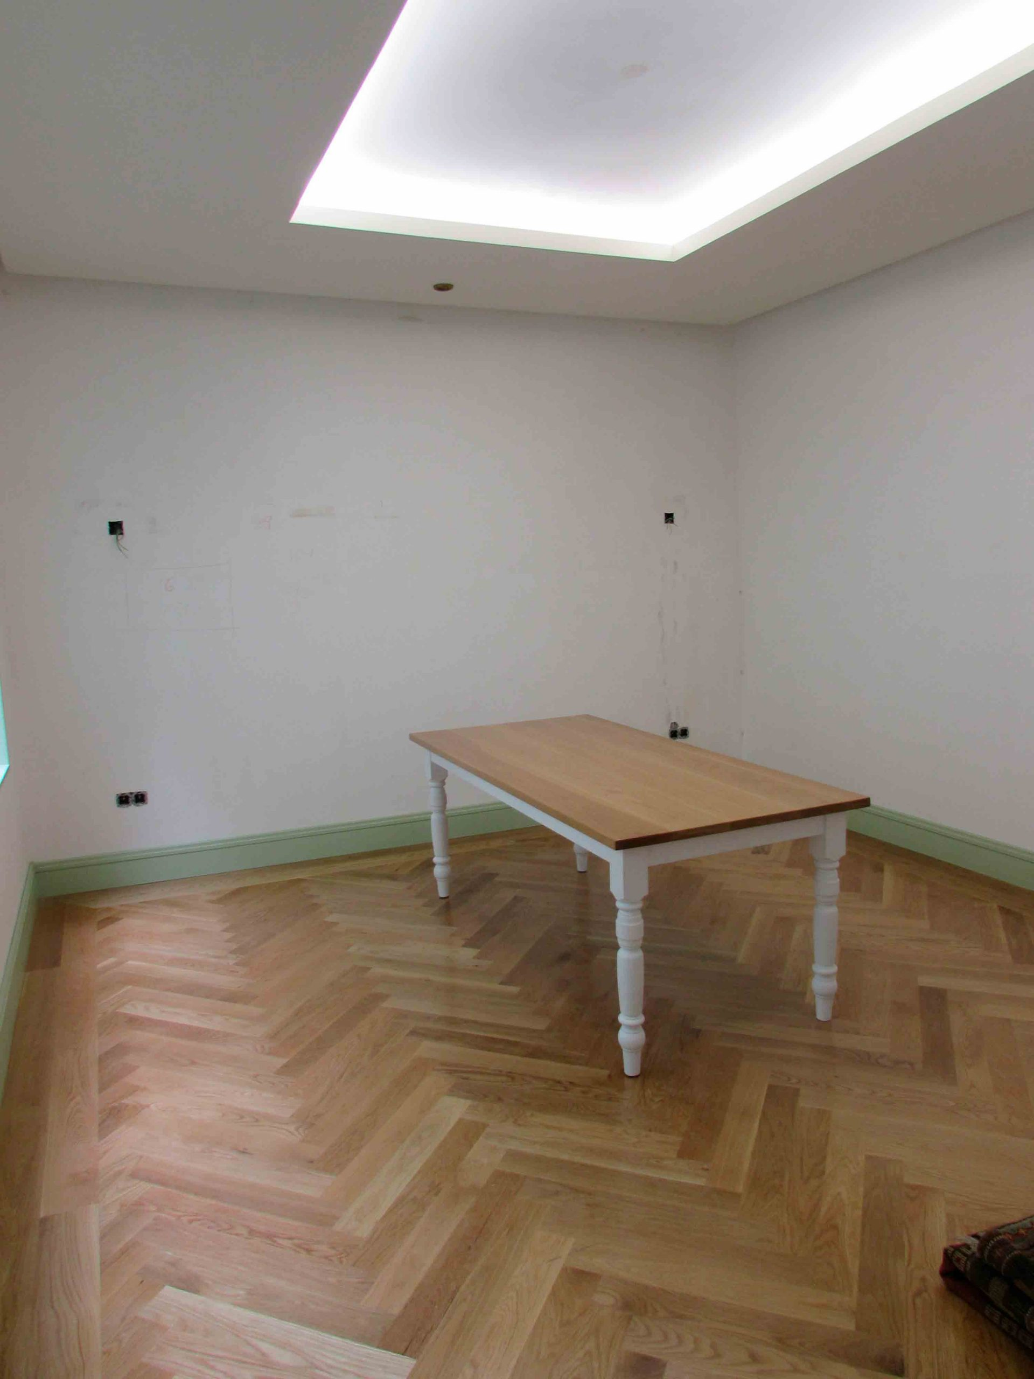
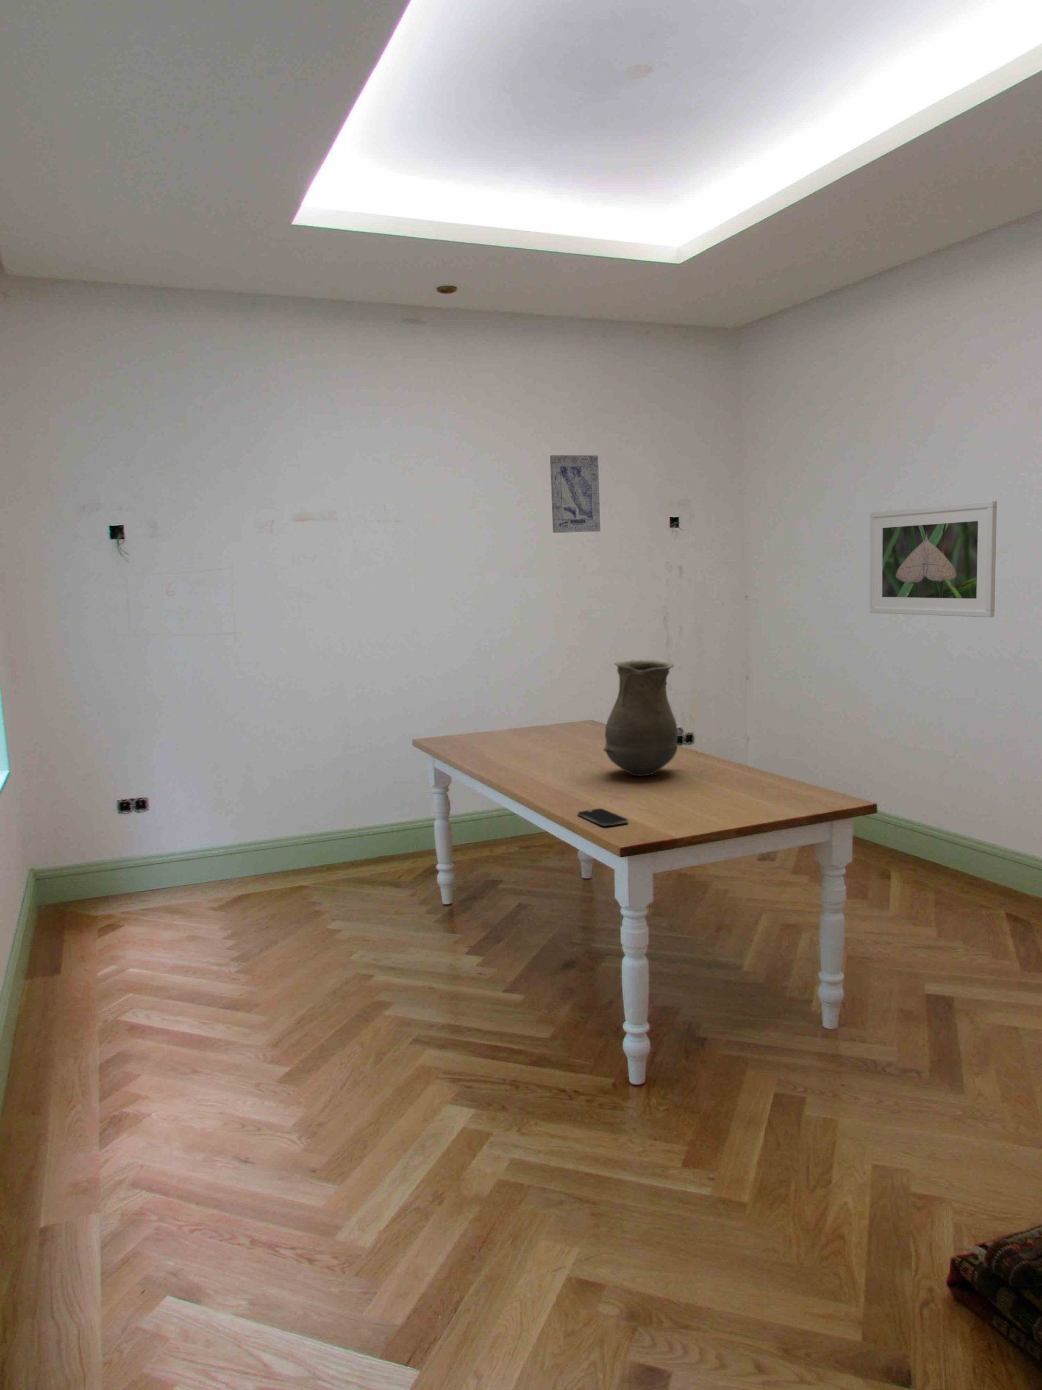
+ vase (640, 718)
+ wall art (576, 494)
+ smartphone (602, 816)
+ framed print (928, 560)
